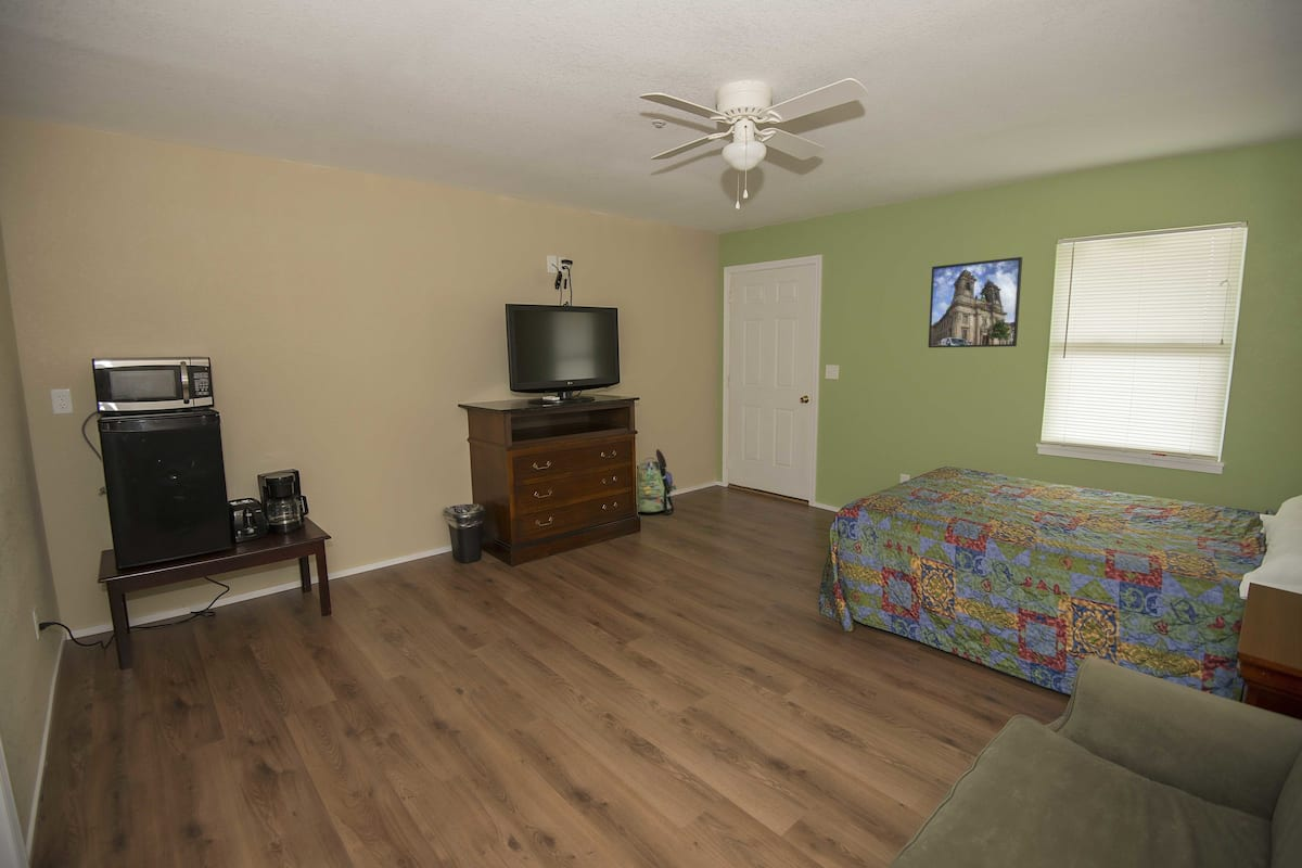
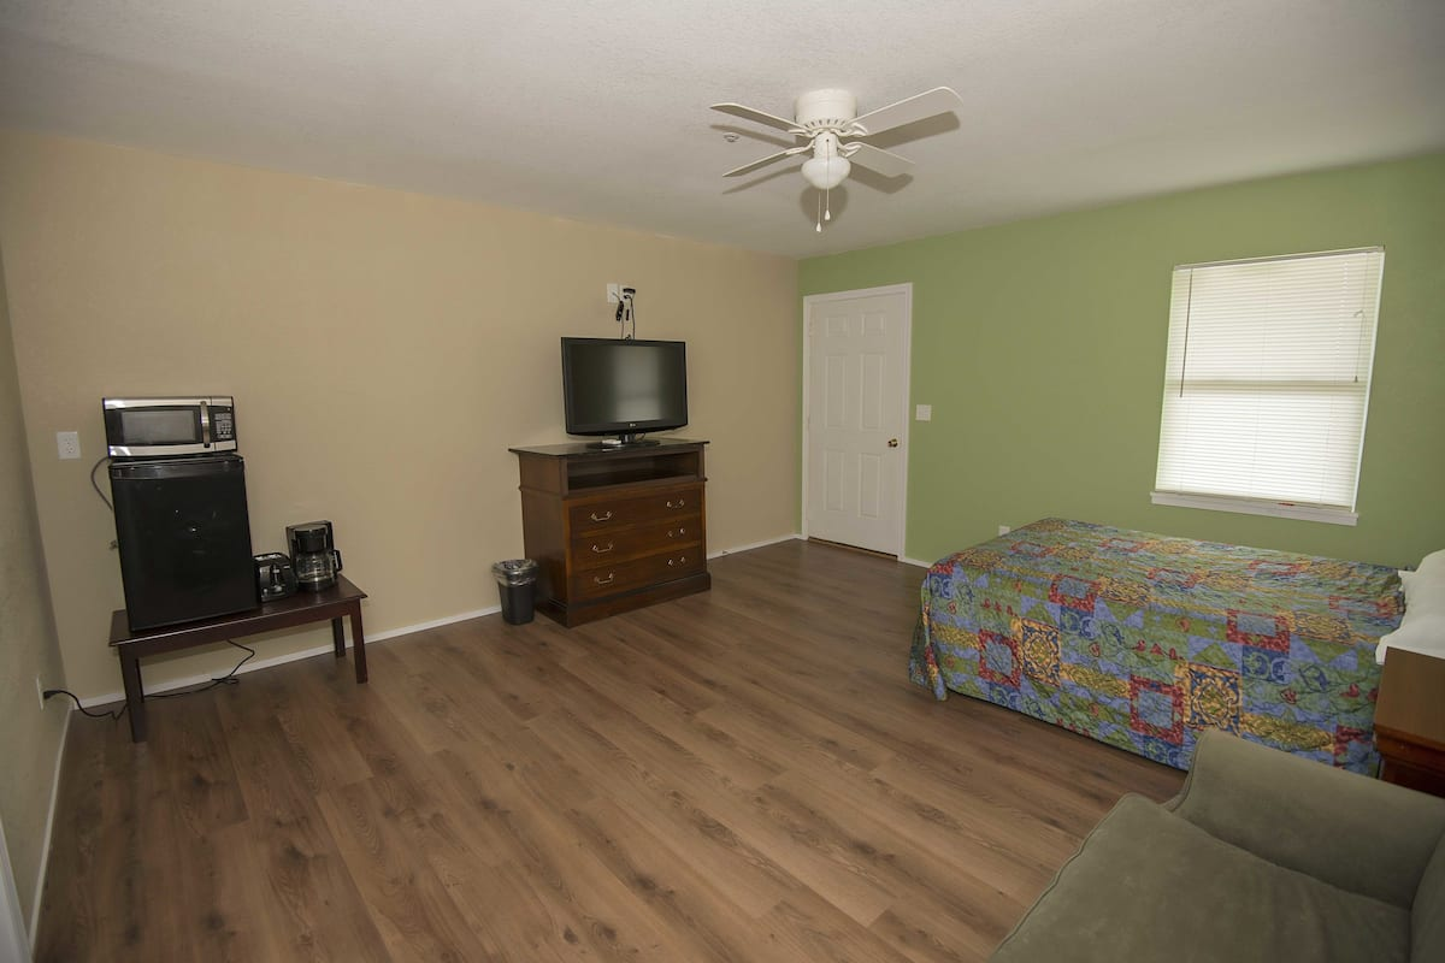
- backpack (653, 478)
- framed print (972, 305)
